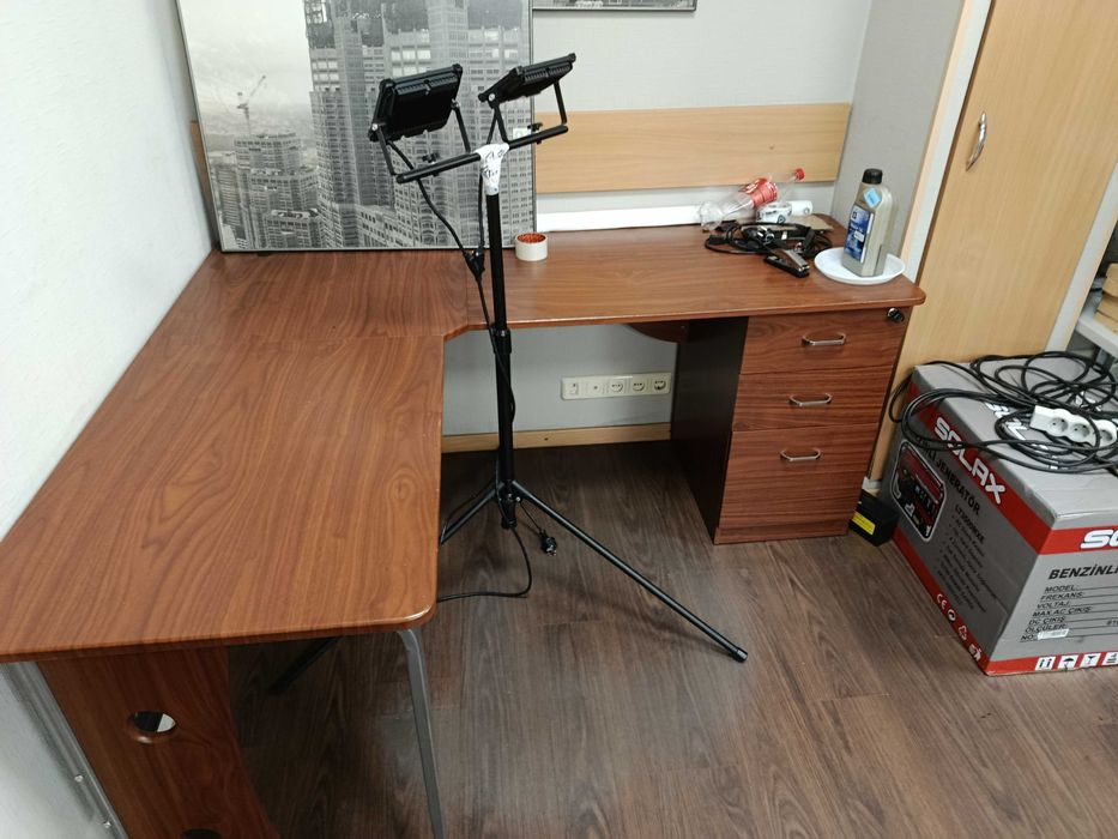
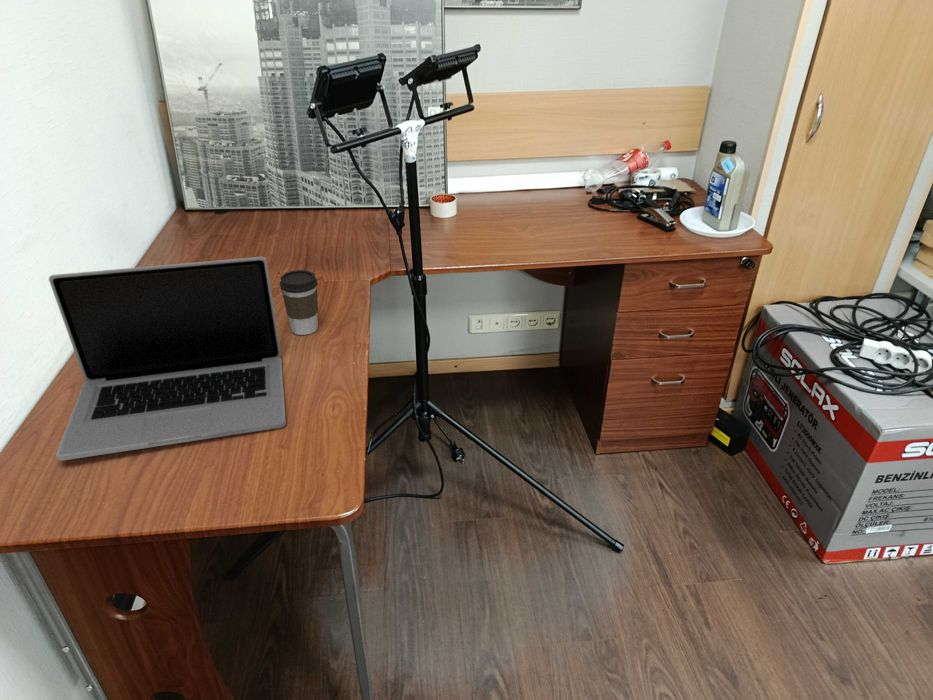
+ laptop (169, 353)
+ coffee cup (301, 303)
